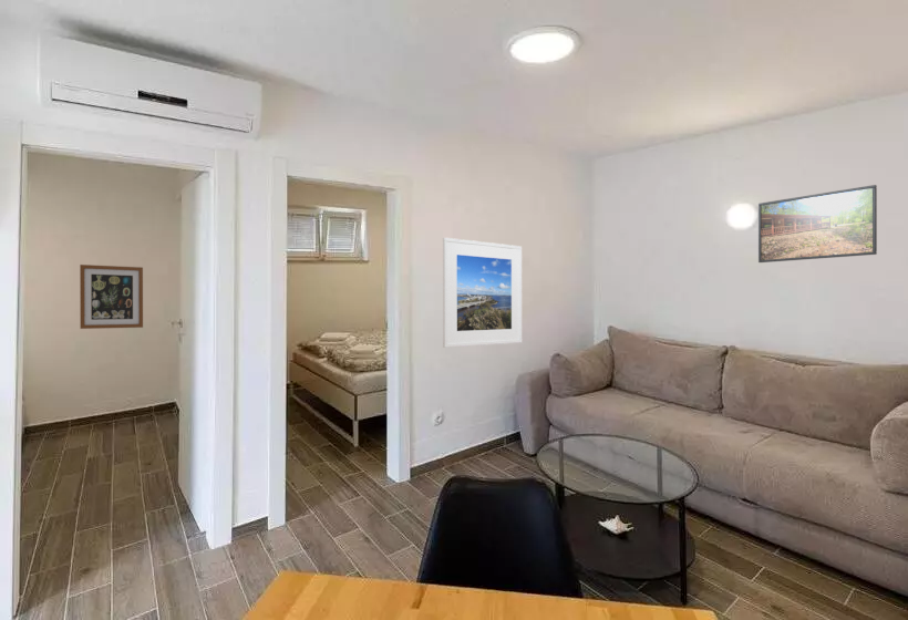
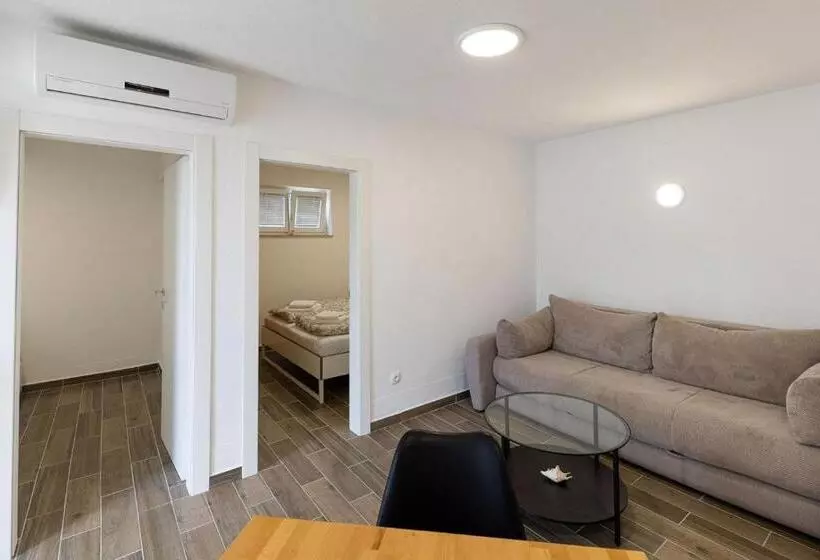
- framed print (813, 226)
- wall art (112, 297)
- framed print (484, 293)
